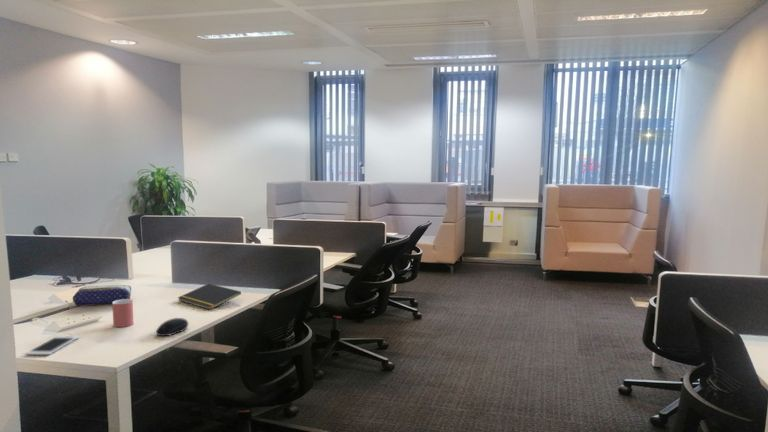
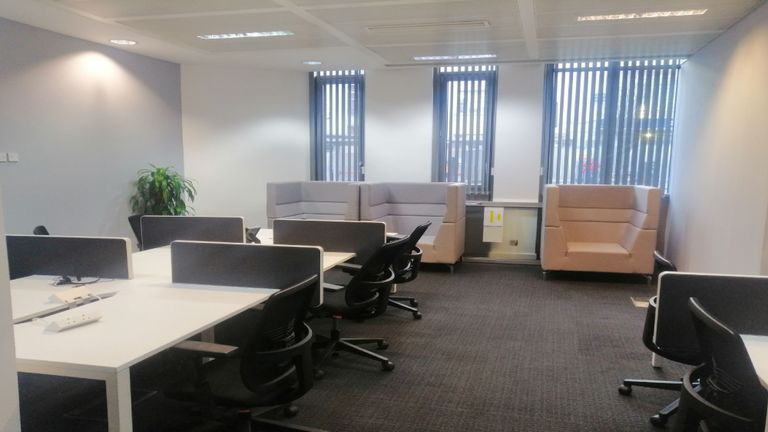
- notepad (209, 295)
- computer mouse (172, 325)
- pencil case (103, 294)
- cell phone (53, 345)
- cup (121, 311)
